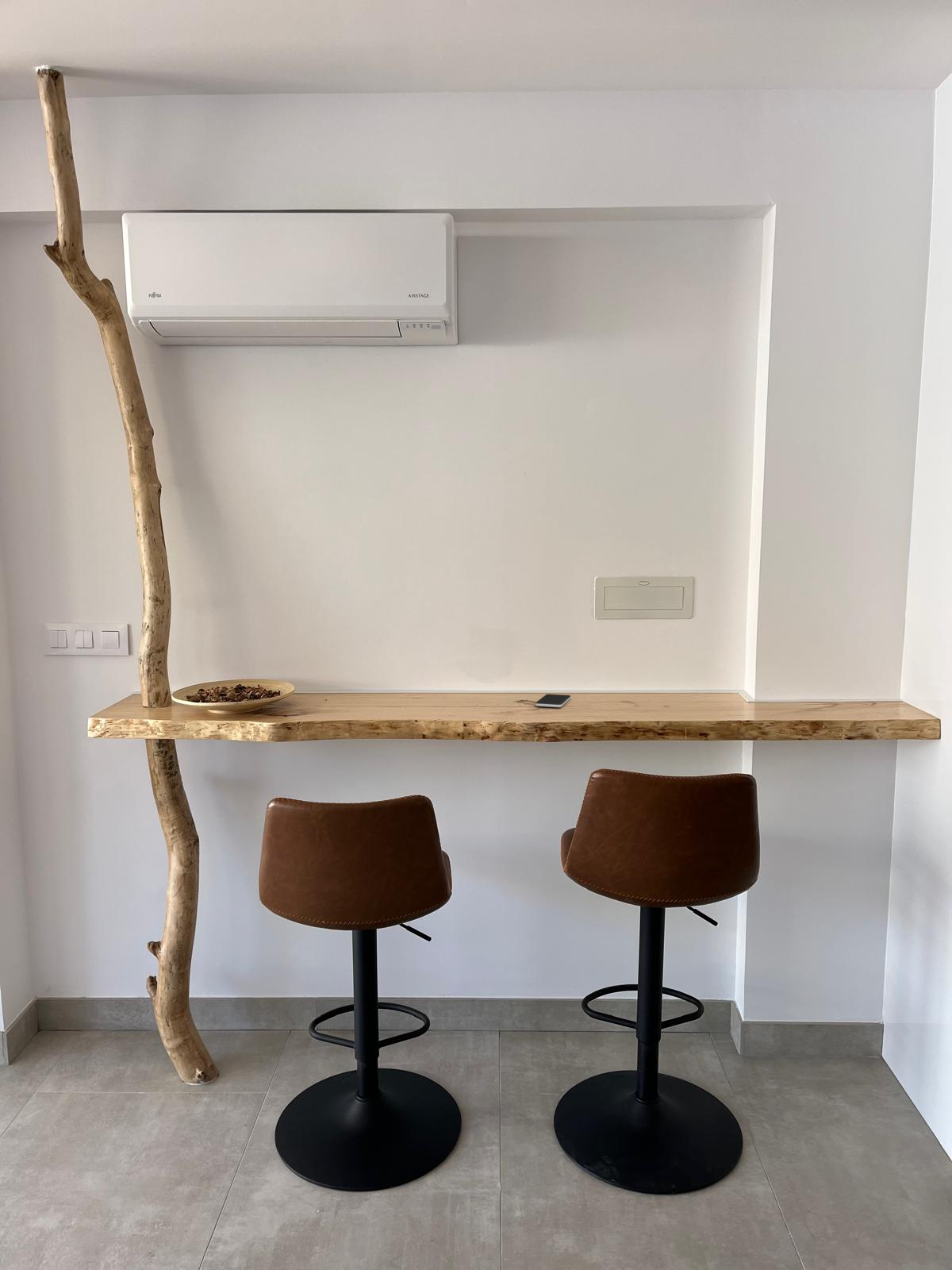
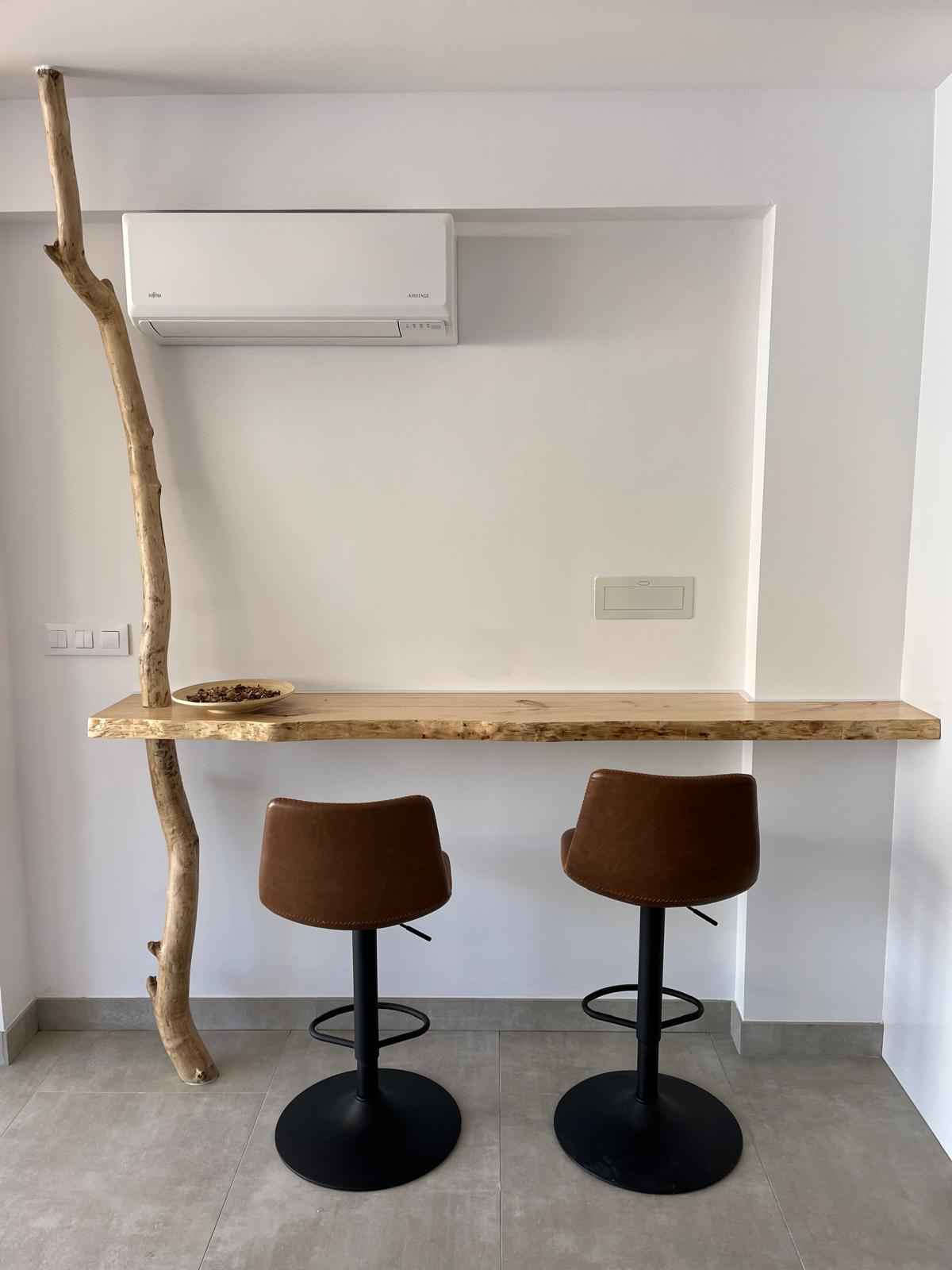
- smartphone (553, 700)
